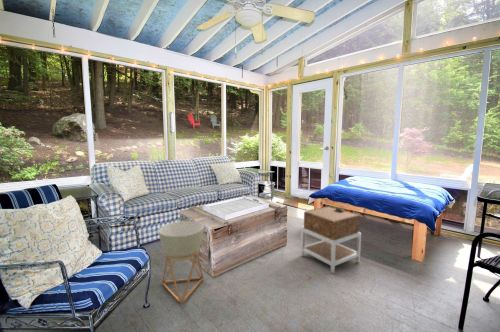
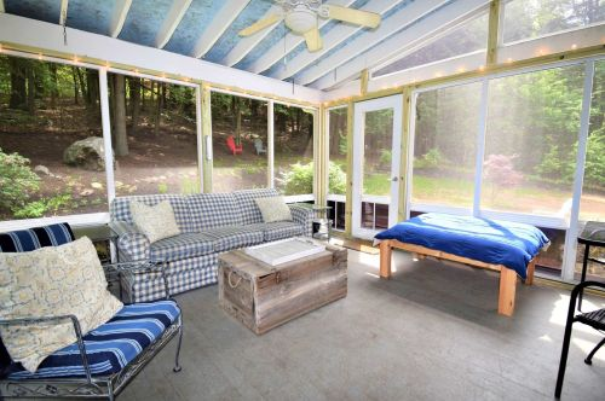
- planter (182, 258)
- nightstand (330, 235)
